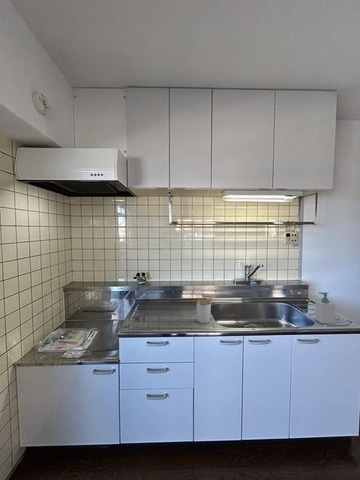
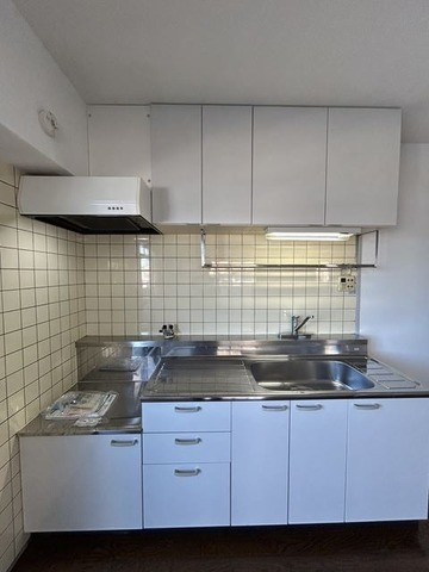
- utensil holder (203, 308)
- soap bottle (324, 306)
